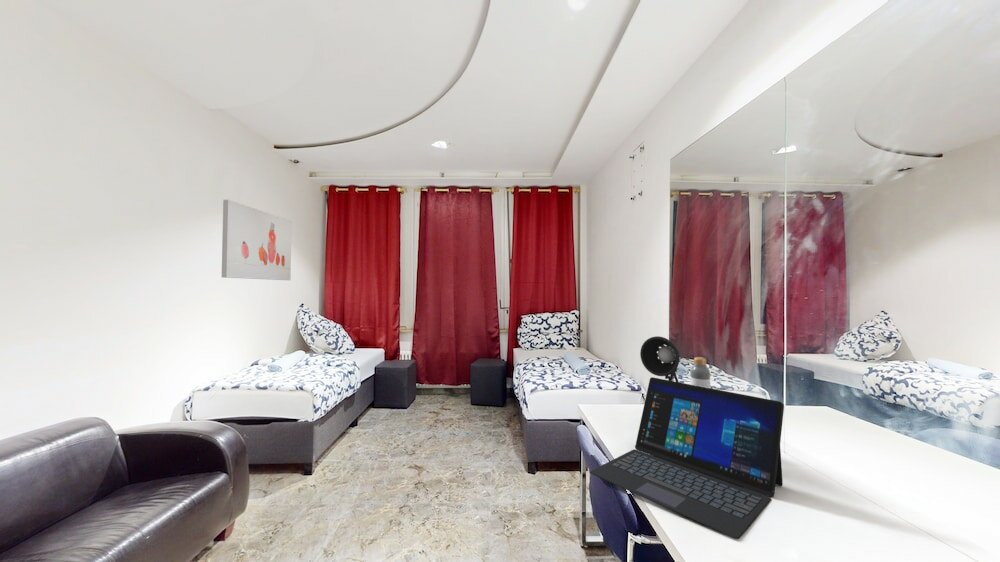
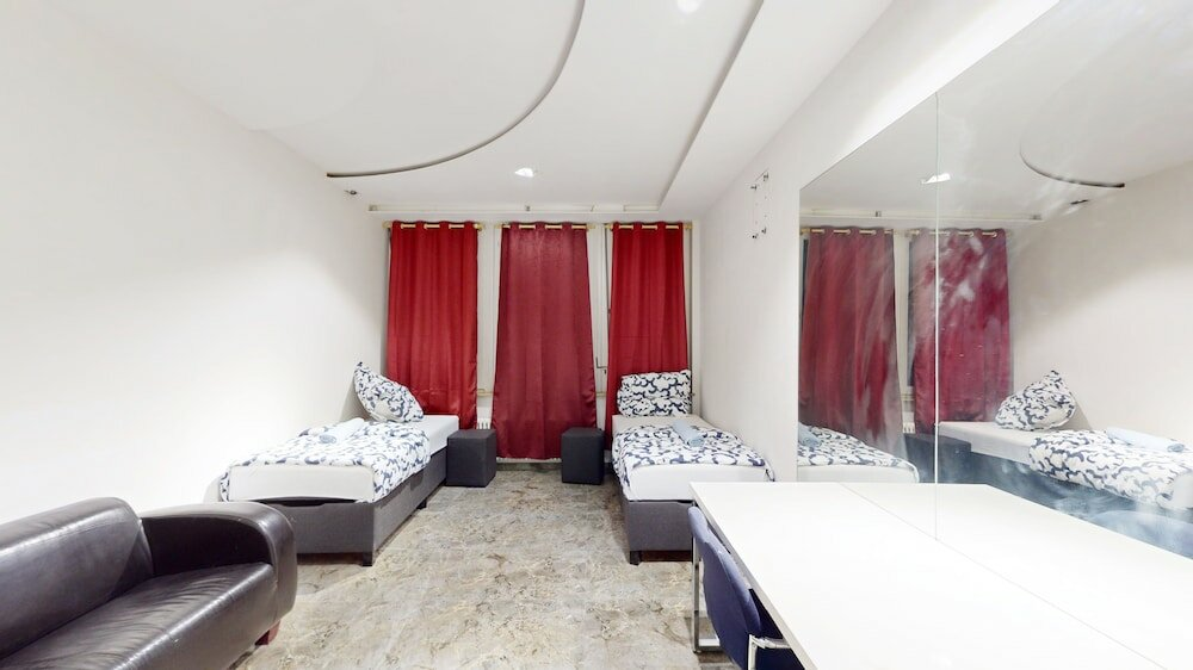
- laptop (684, 438)
- bottle (701, 386)
- desk lamp (671, 380)
- wall art (261, 245)
